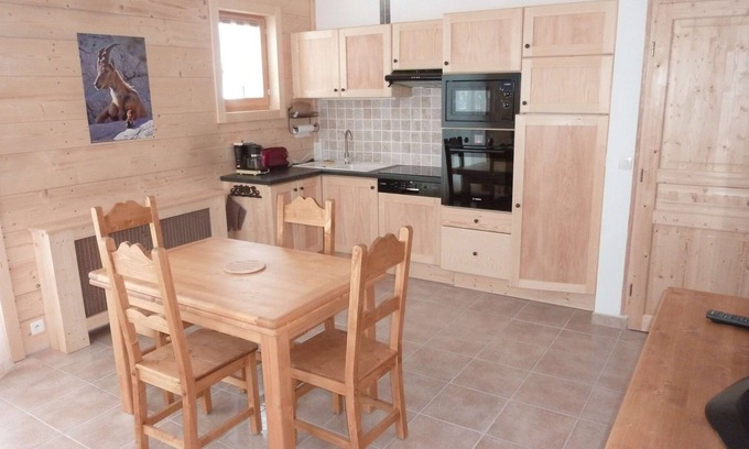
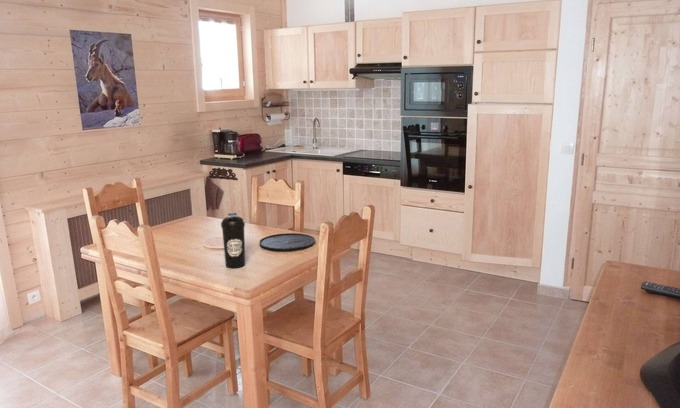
+ plate (287, 241)
+ water bottle (233, 240)
